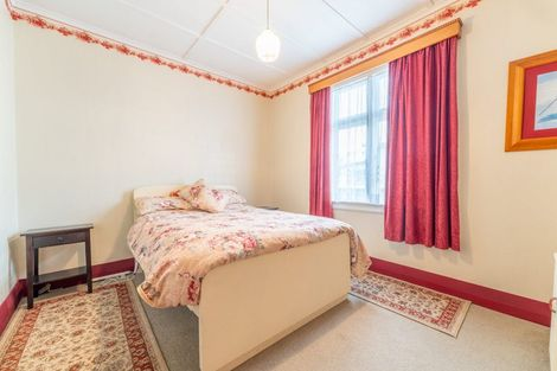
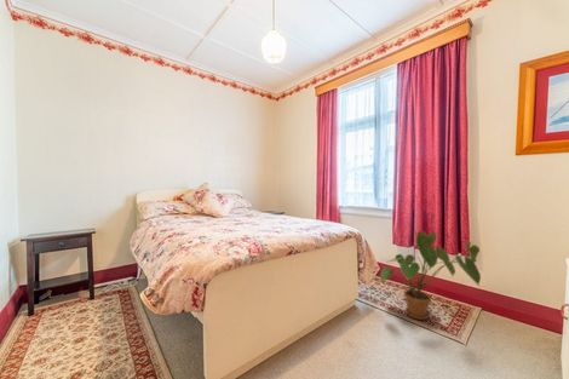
+ house plant (426, 272)
